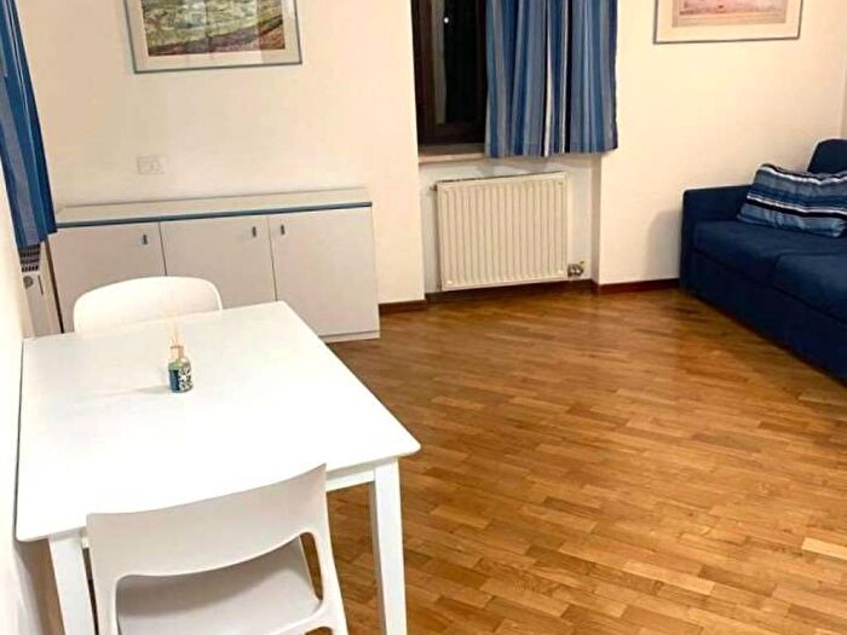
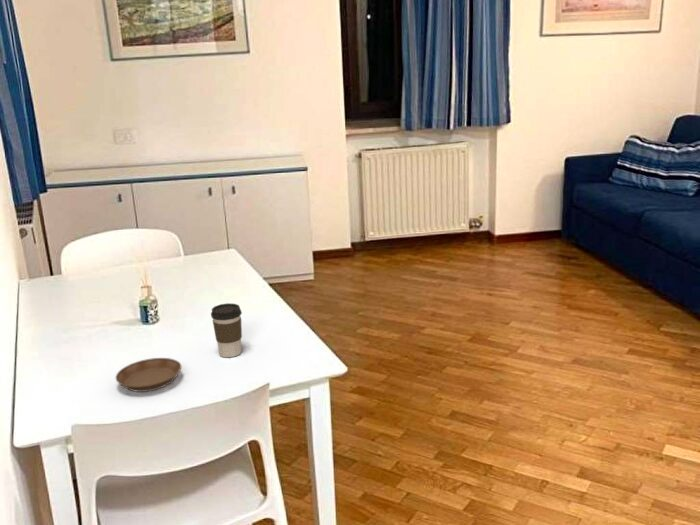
+ coffee cup (228, 330)
+ saucer (149, 376)
